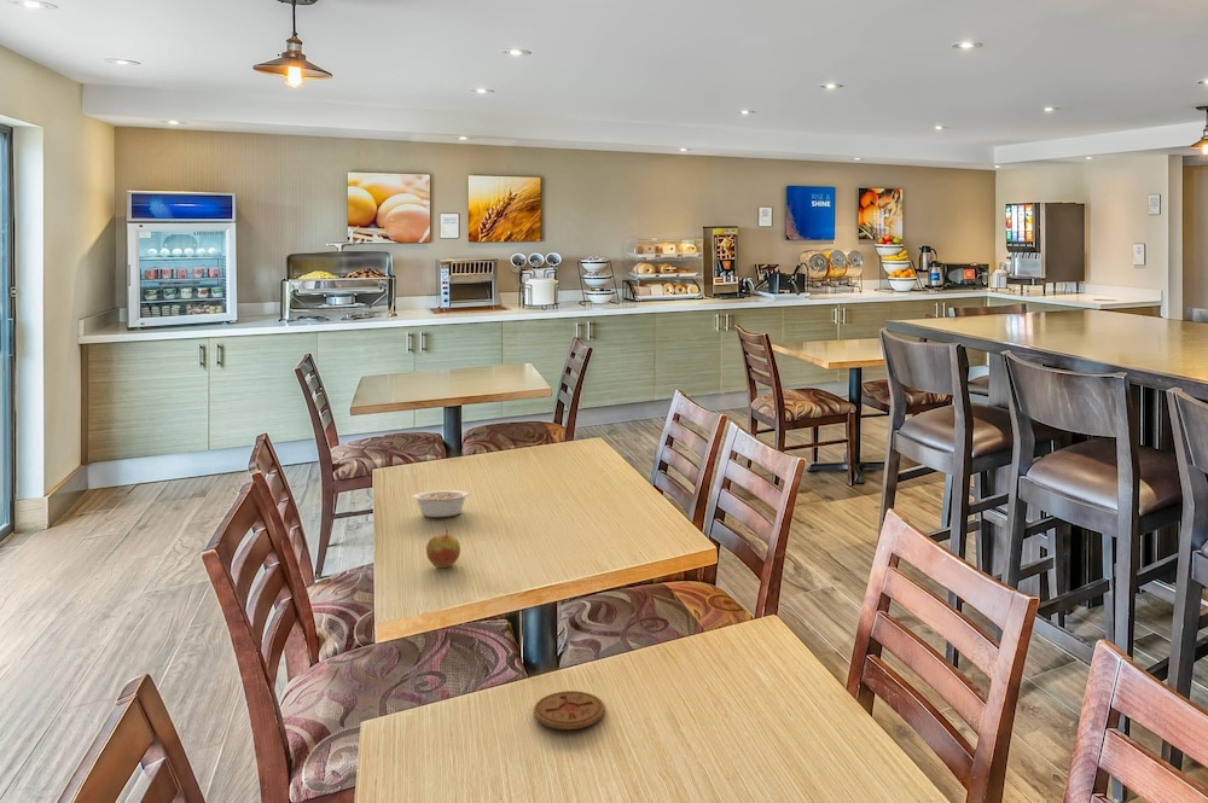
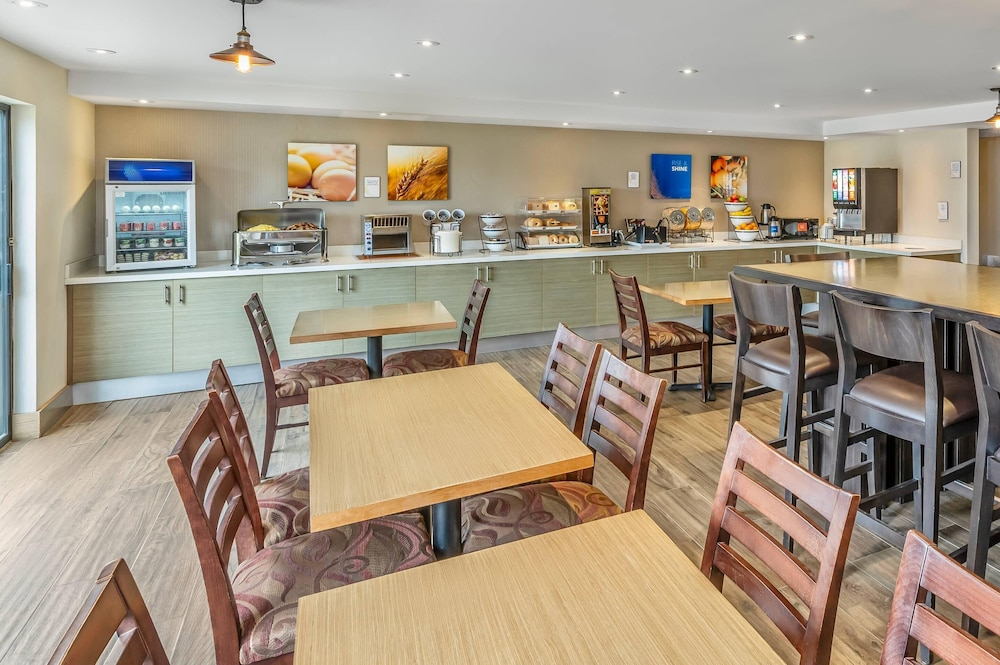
- legume (443, 501)
- coaster (569, 709)
- apple (443, 547)
